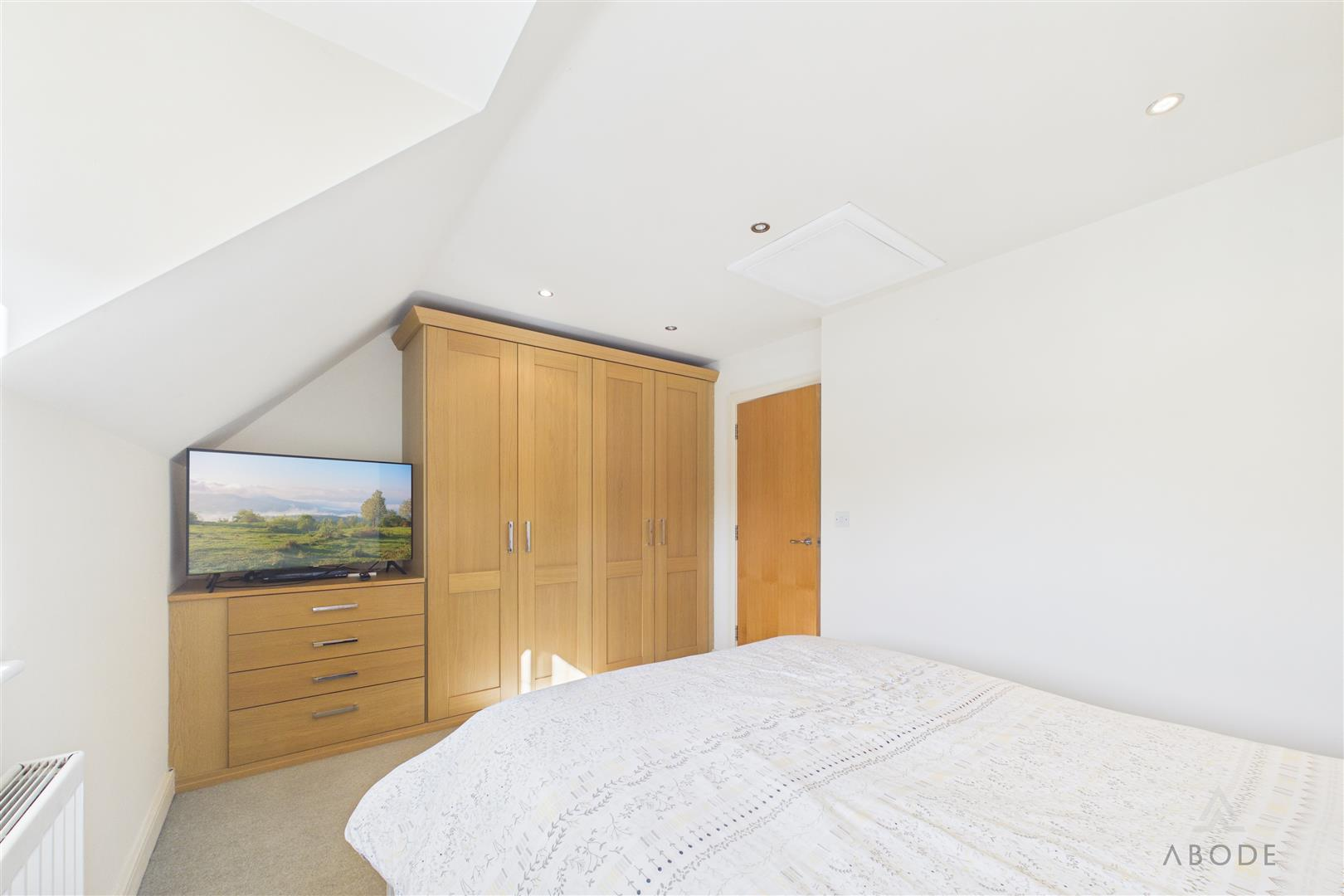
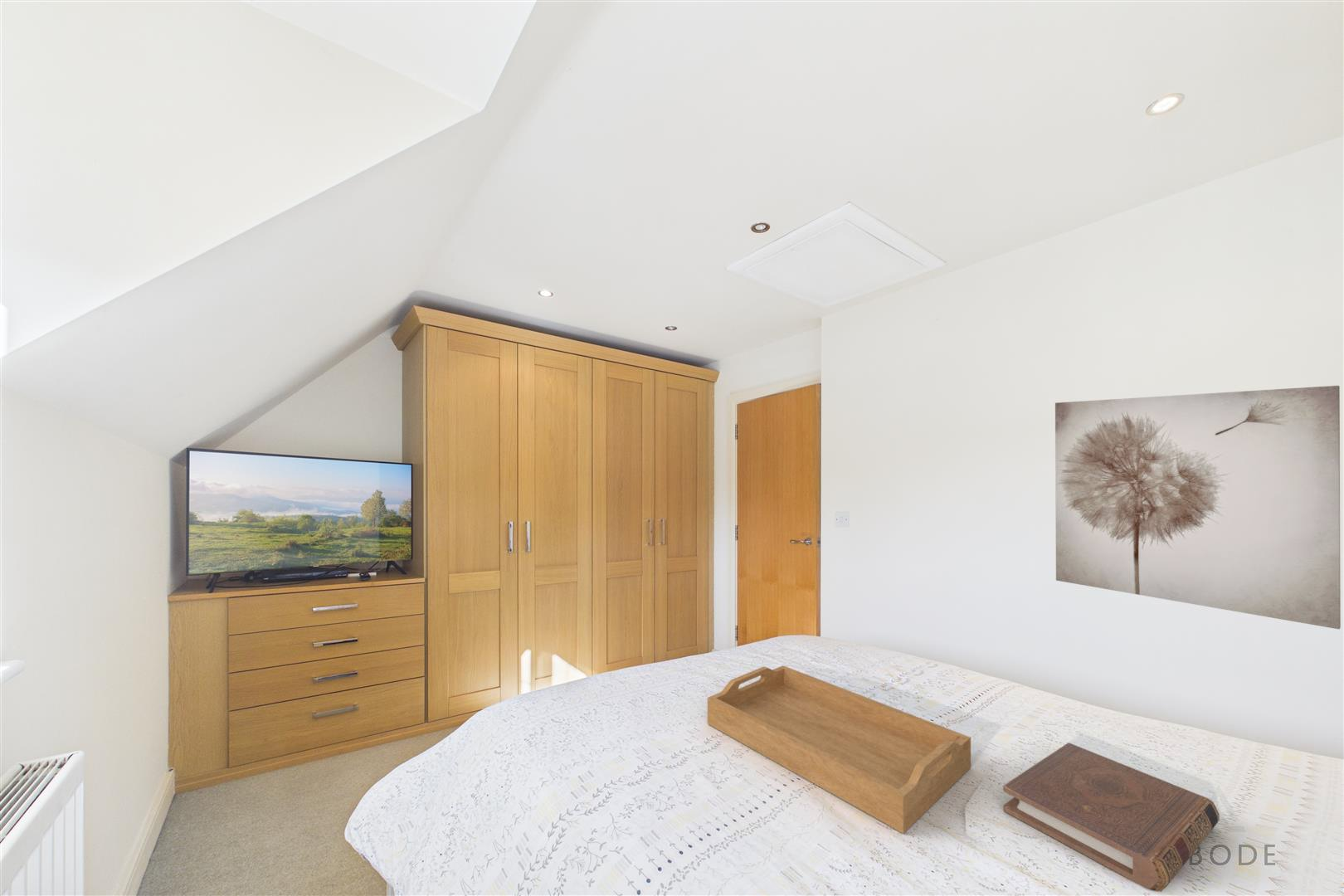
+ book (1108, 806)
+ wall art (1176, 498)
+ serving tray (829, 725)
